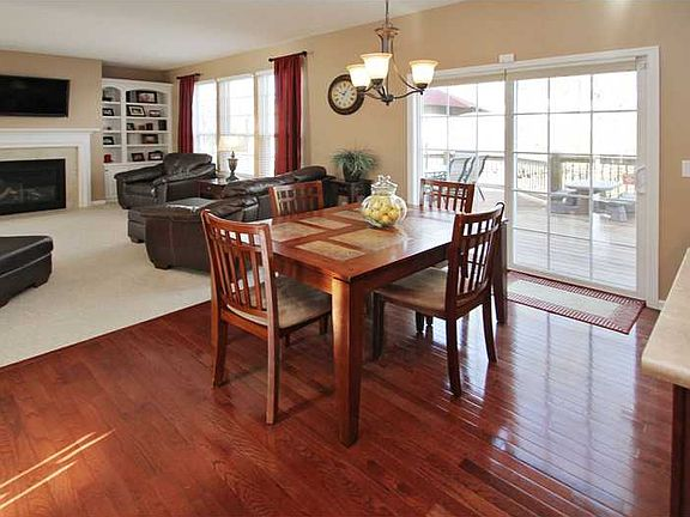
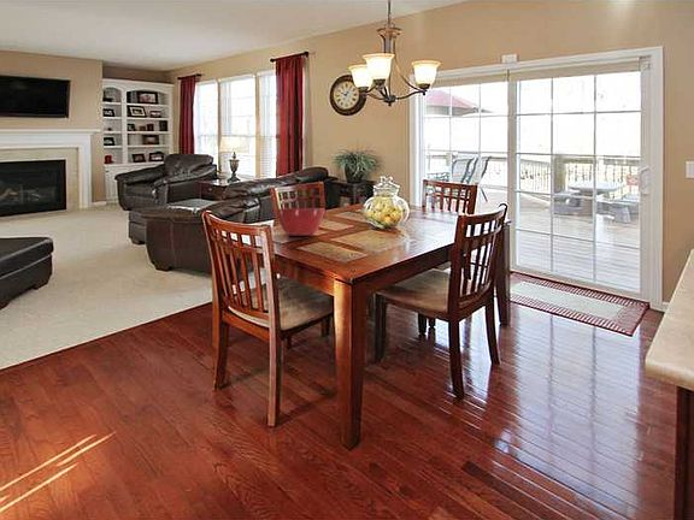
+ mixing bowl (300, 221)
